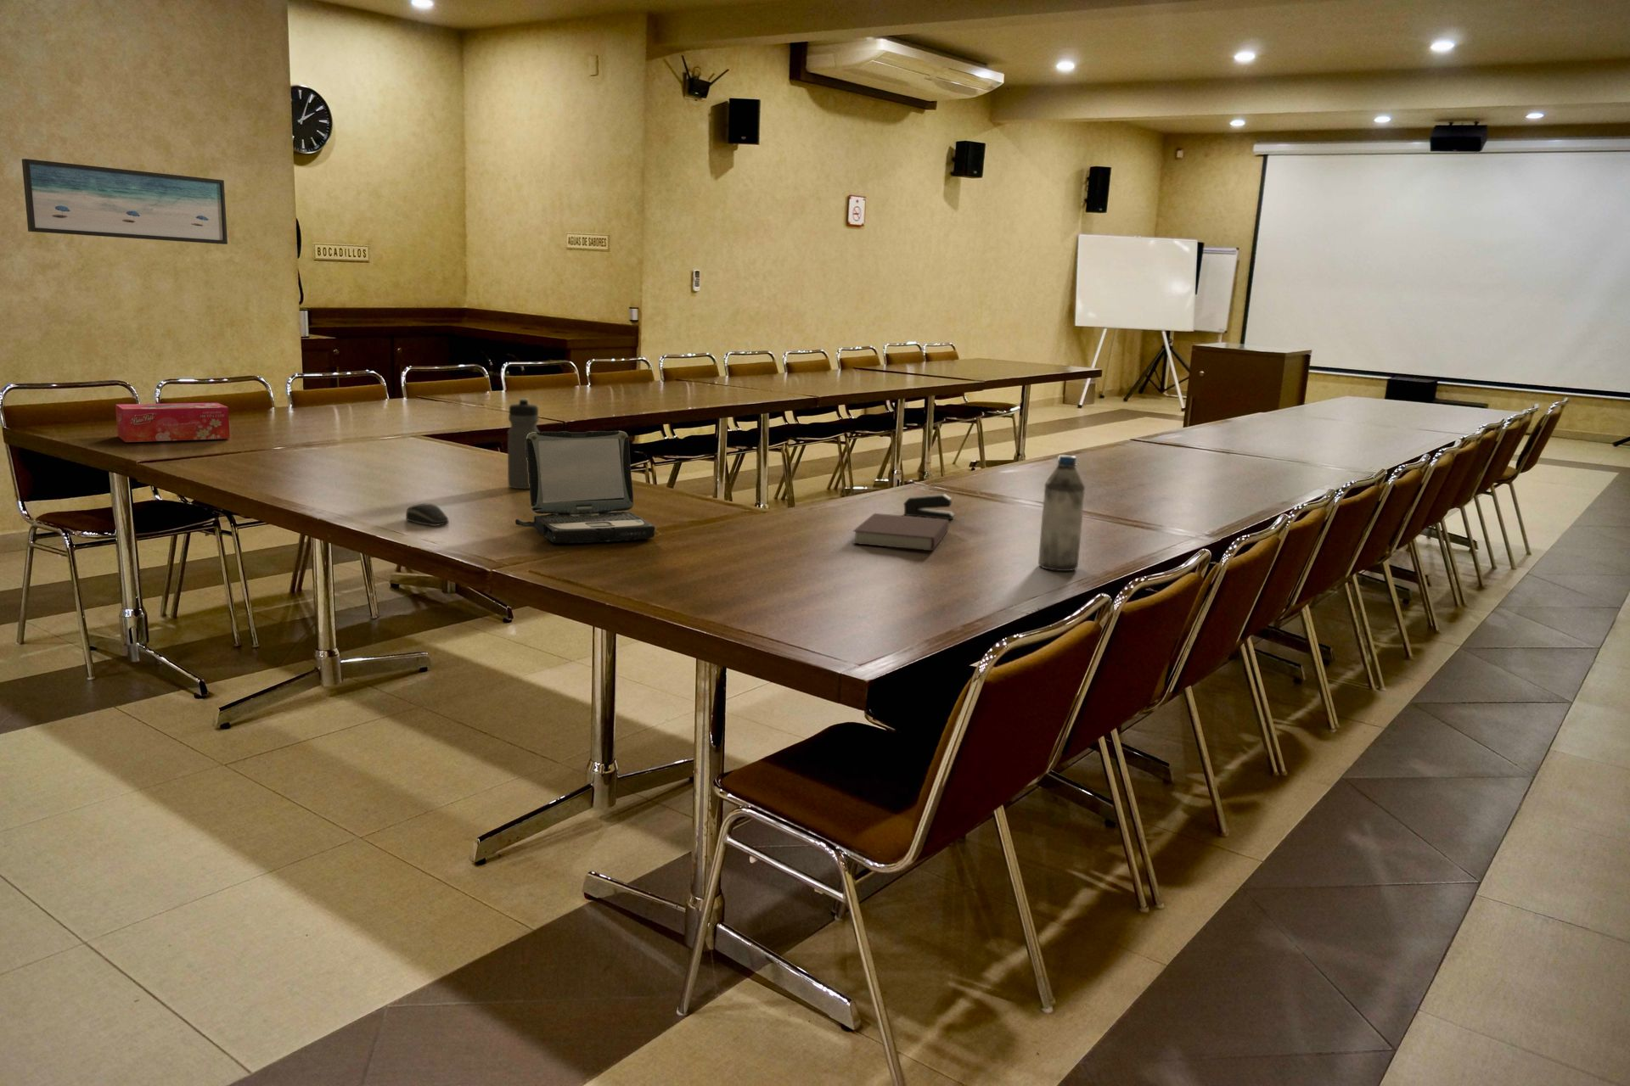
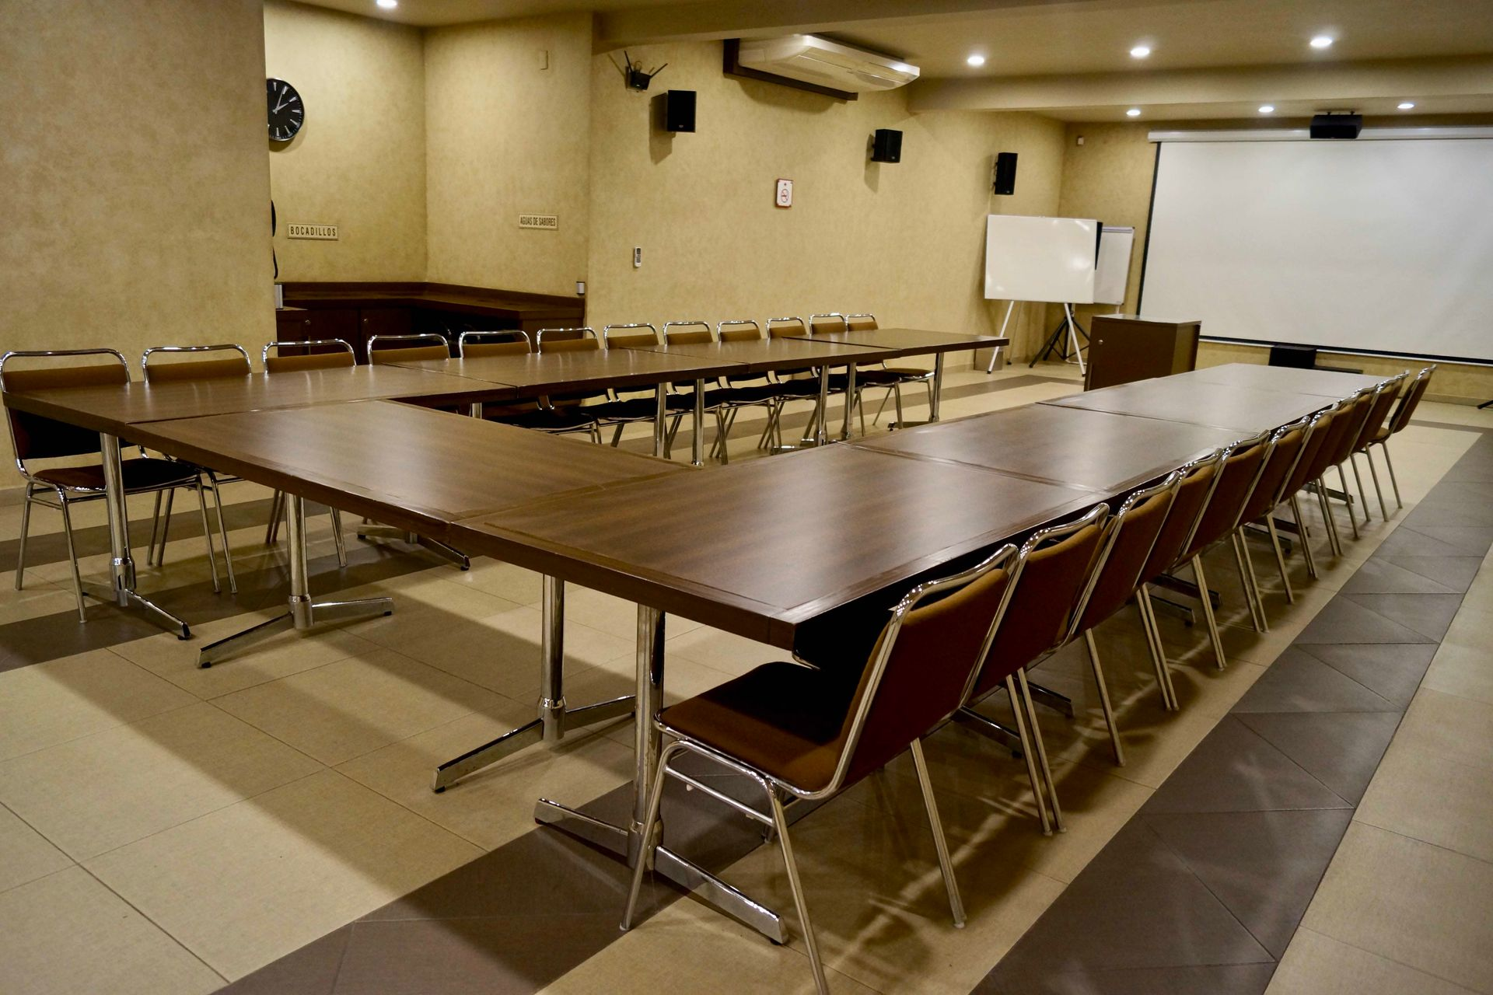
- water bottle (1062, 511)
- wall art (131, 204)
- stapler (929, 504)
- water bottle (524, 442)
- tissue box (173, 422)
- computer mouse (427, 513)
- notebook (901, 531)
- laptop (587, 484)
